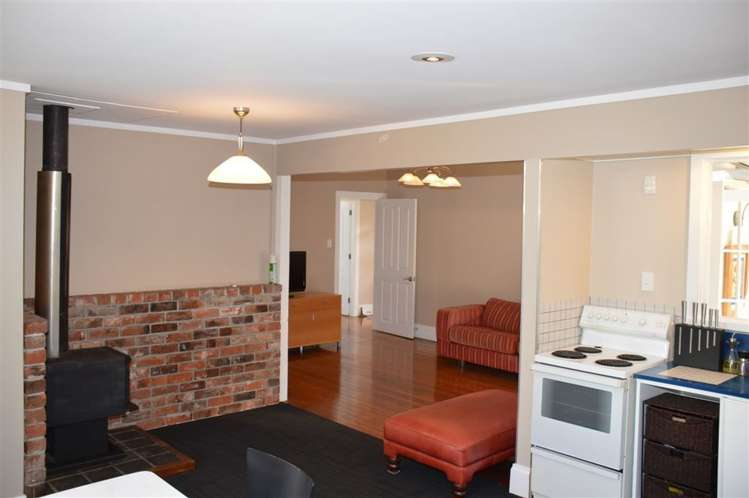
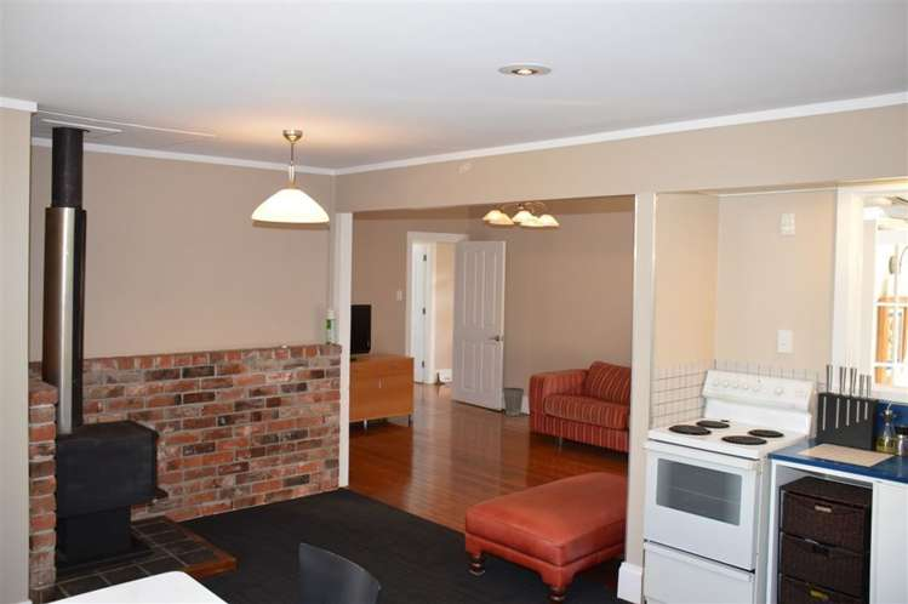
+ waste basket (513, 401)
